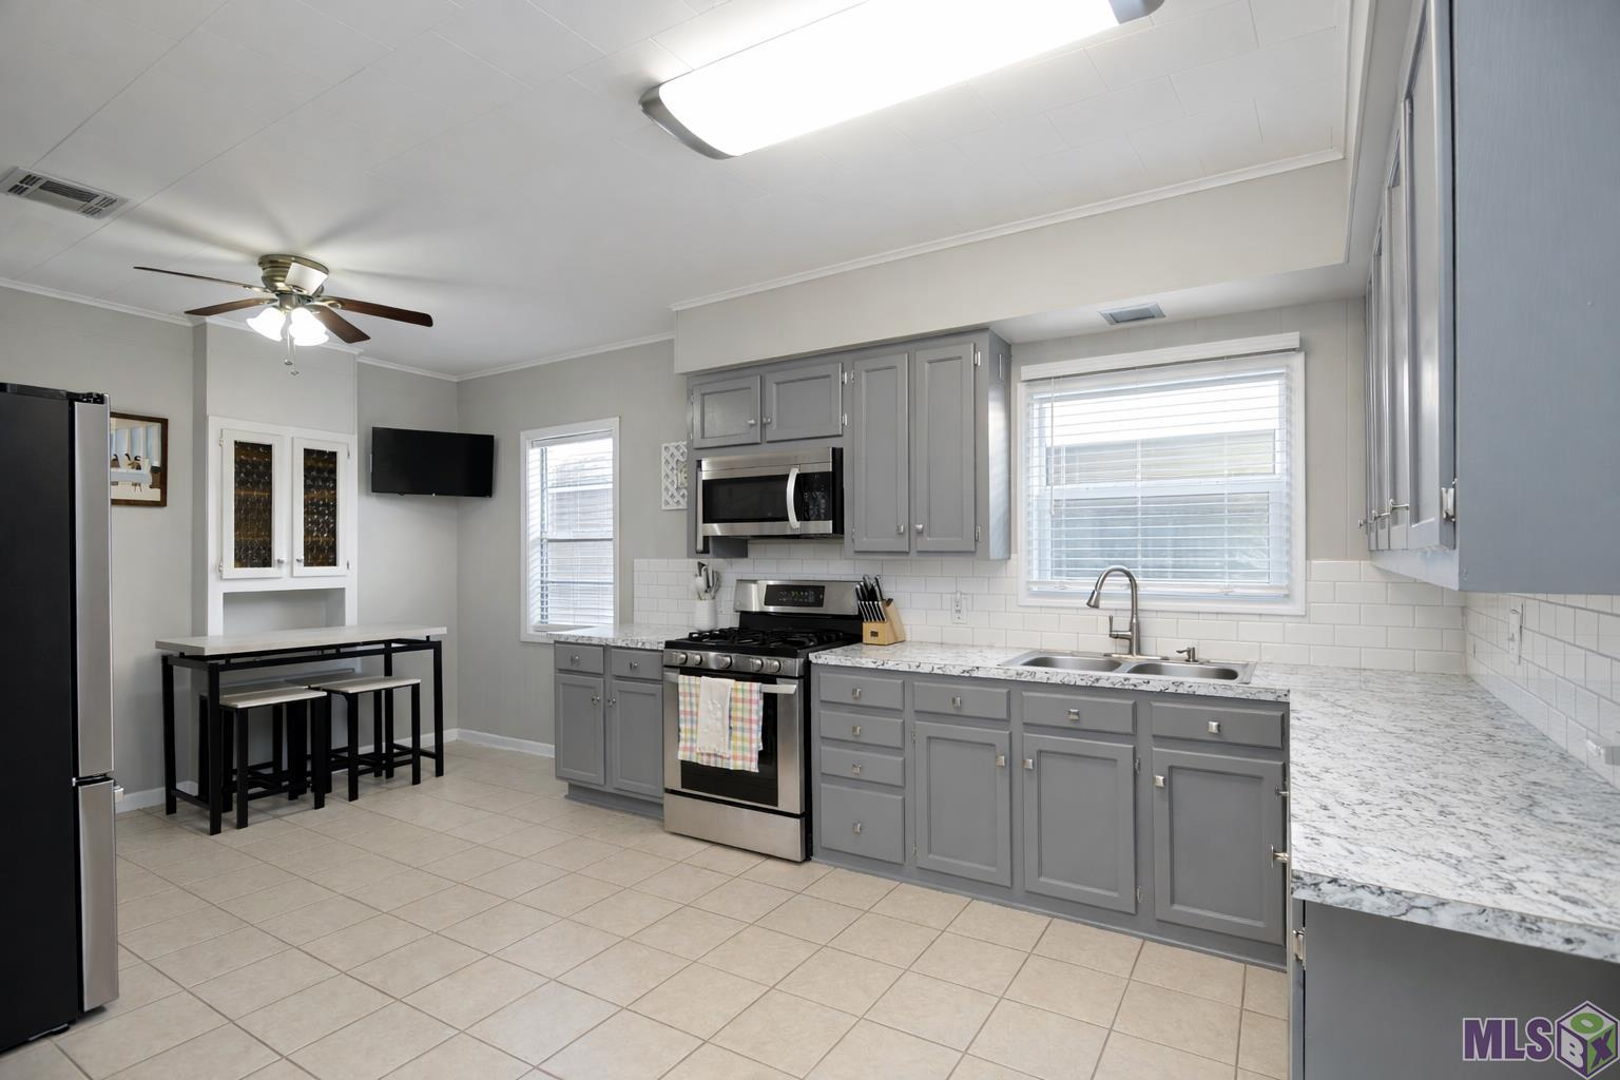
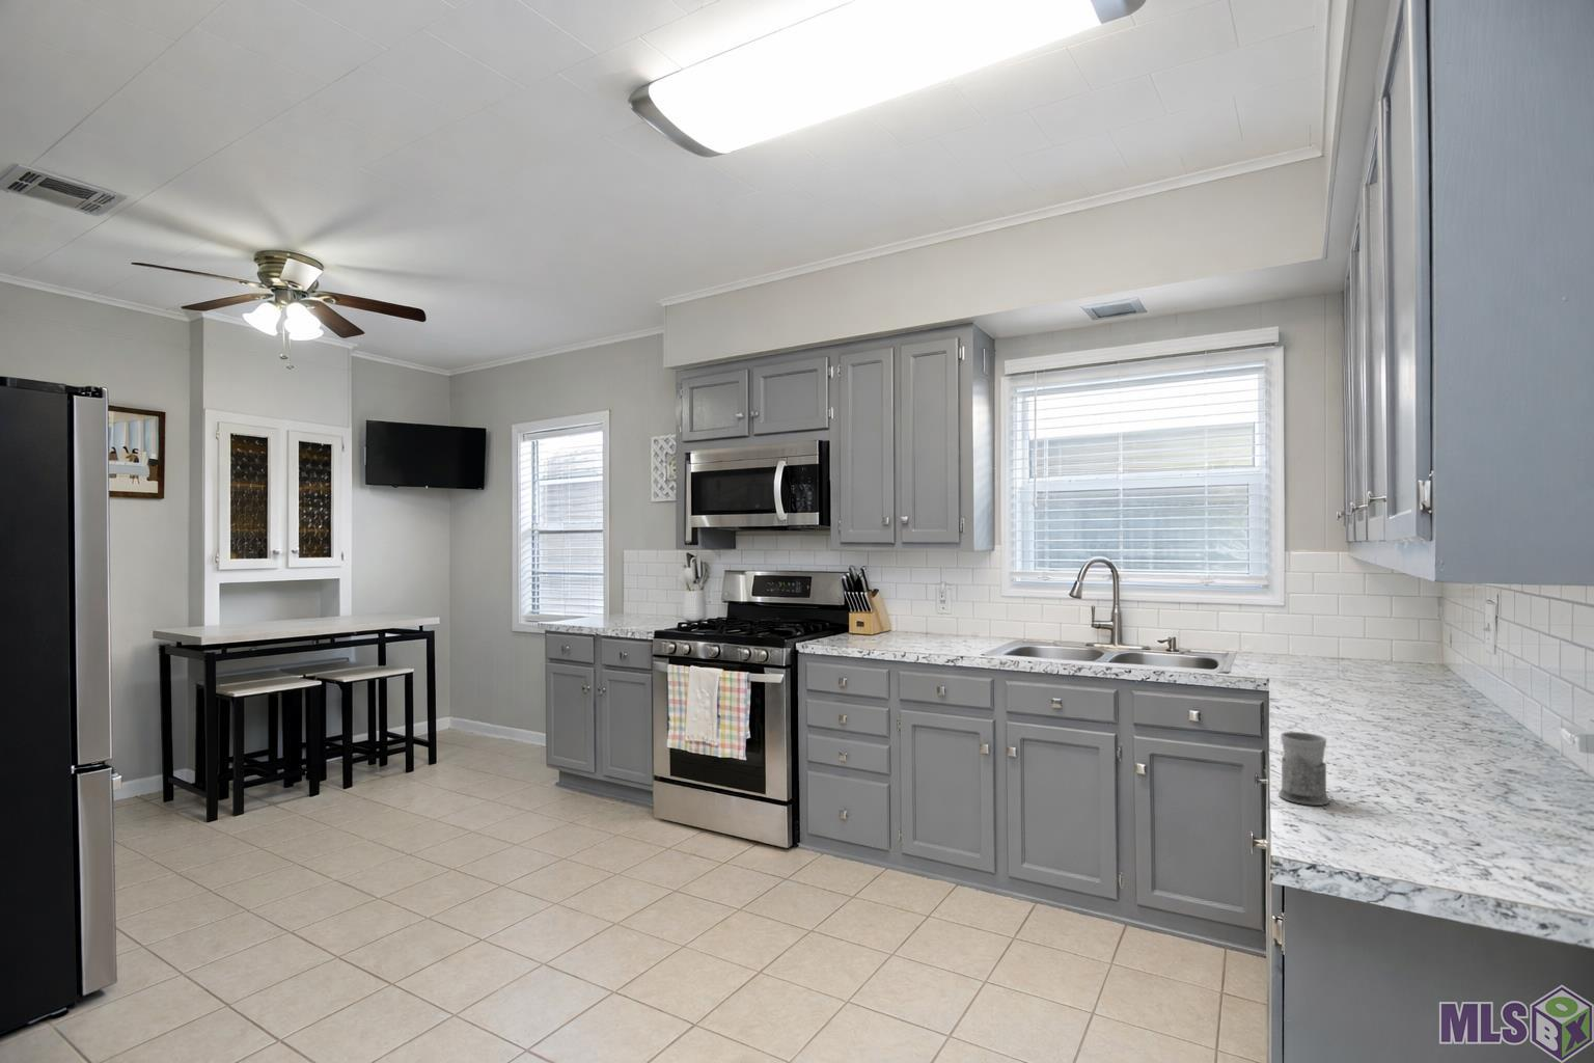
+ mug (1307, 764)
